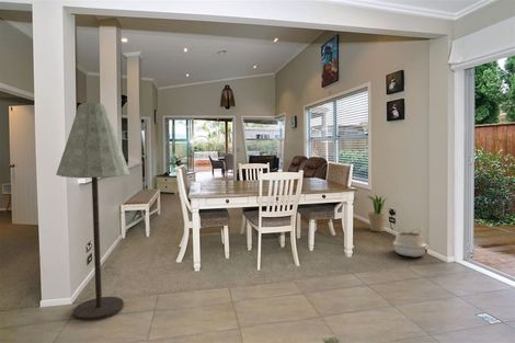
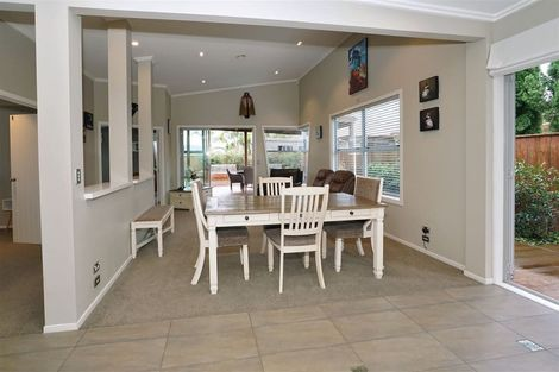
- floor lamp (95, 208)
- potted plant (377, 211)
- woven basket (410, 240)
